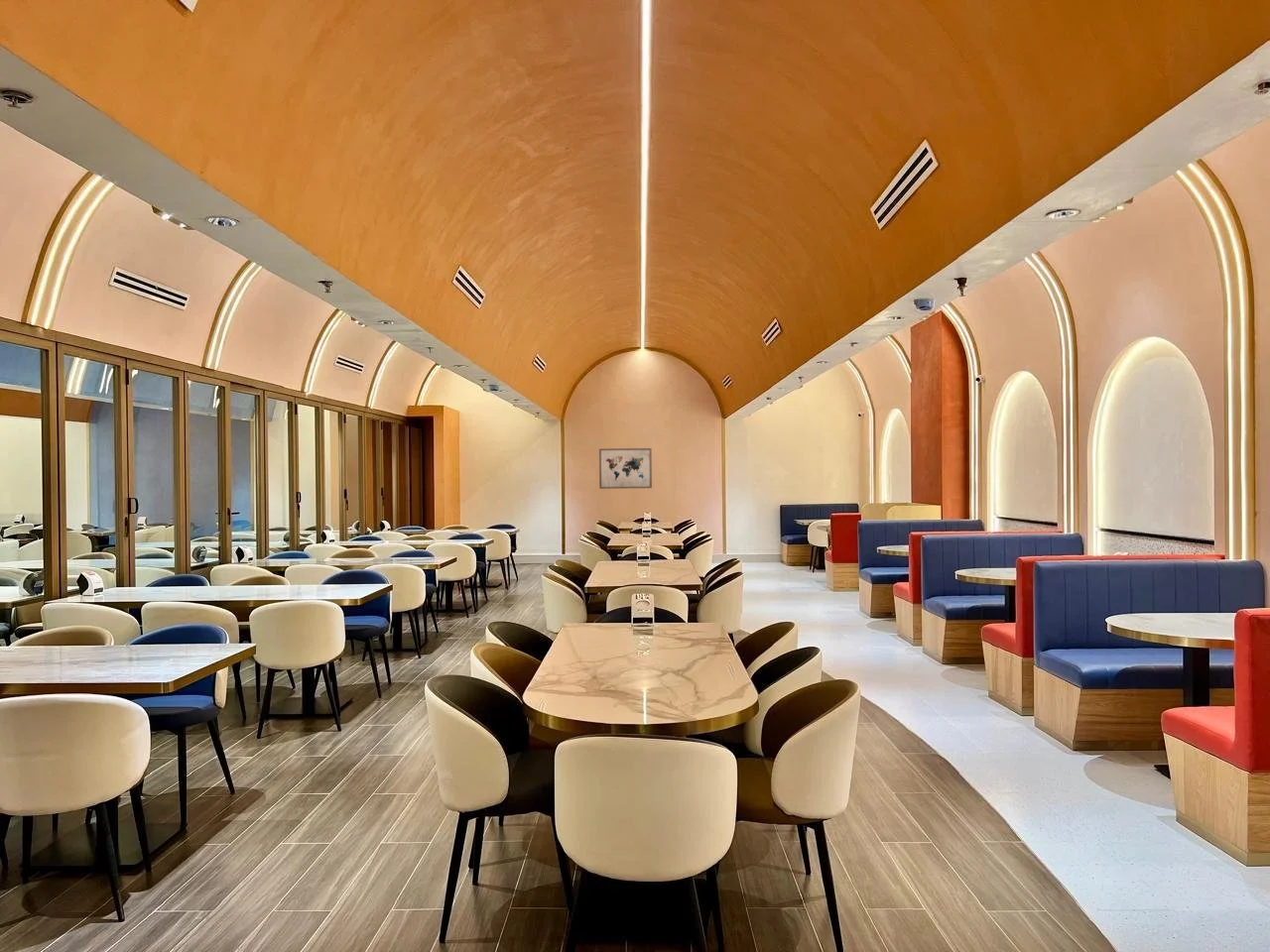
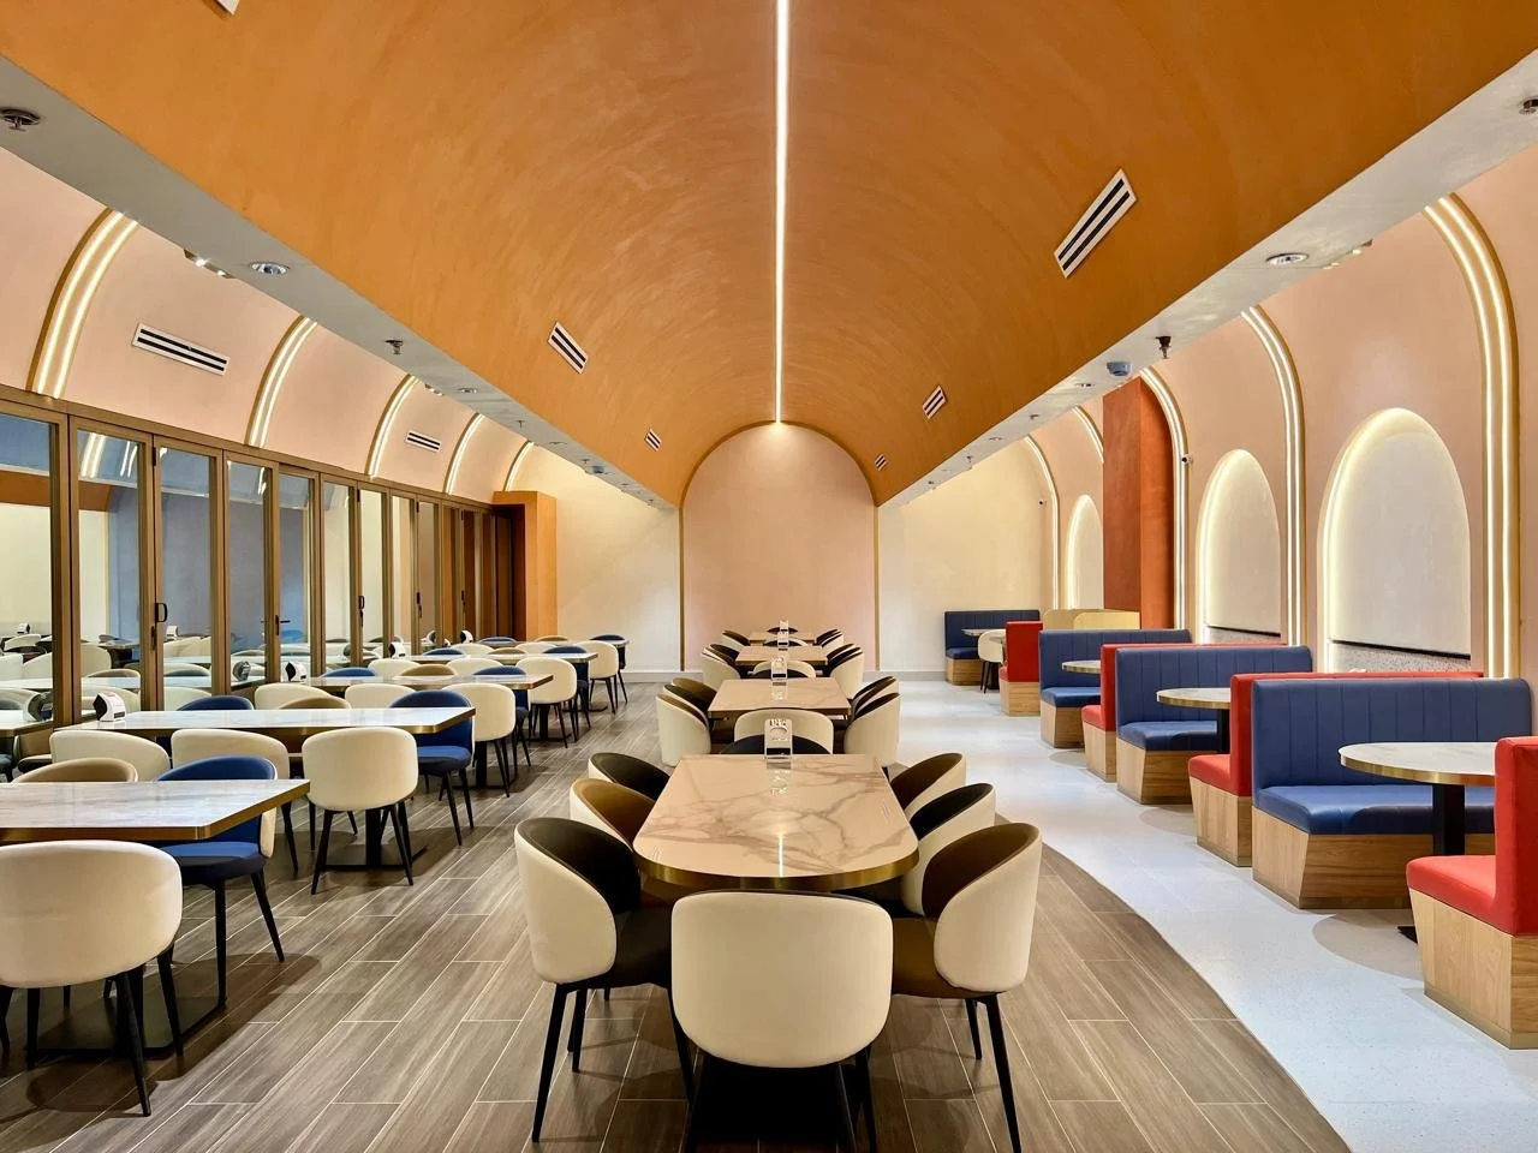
- wall art (625, 468)
